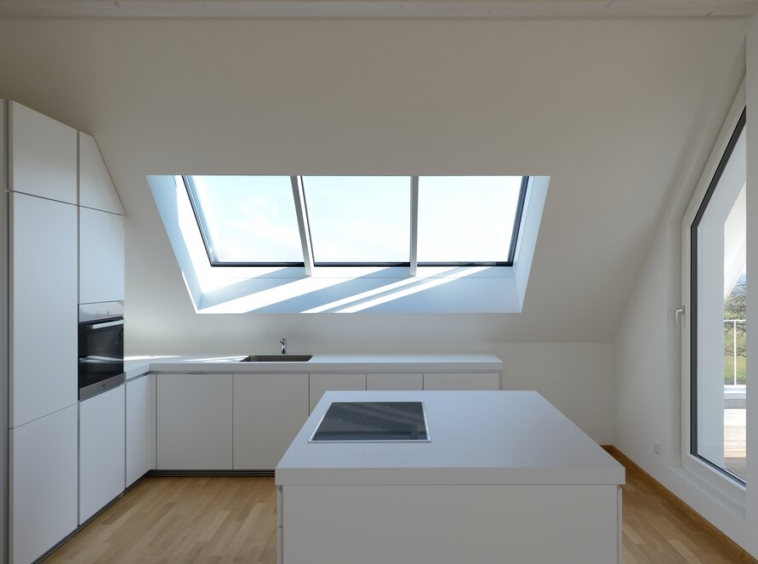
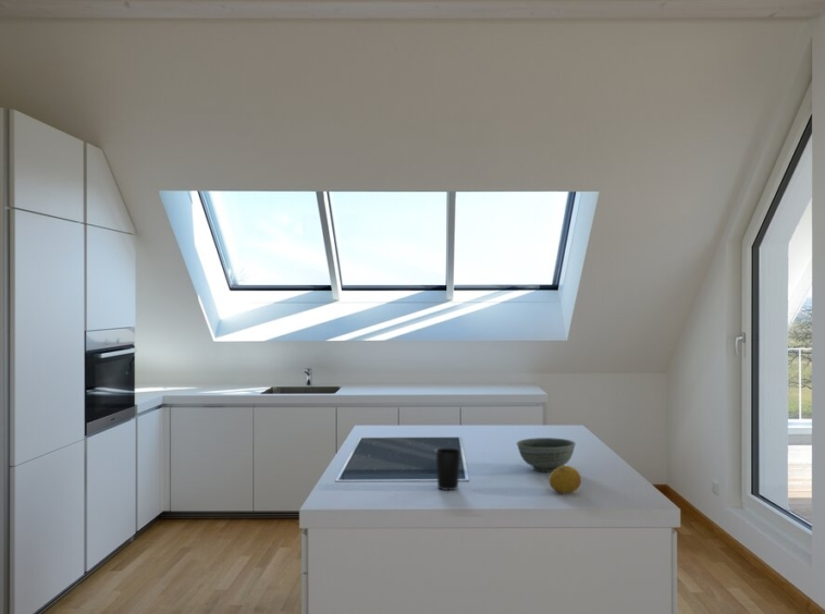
+ fruit (565, 479)
+ cup (447, 468)
+ bowl (545, 455)
